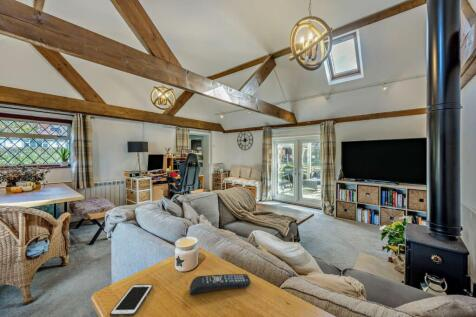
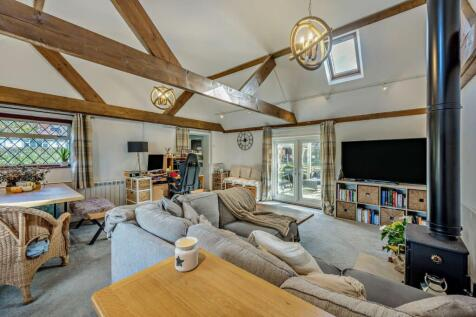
- remote control (220, 282)
- cell phone (133, 298)
